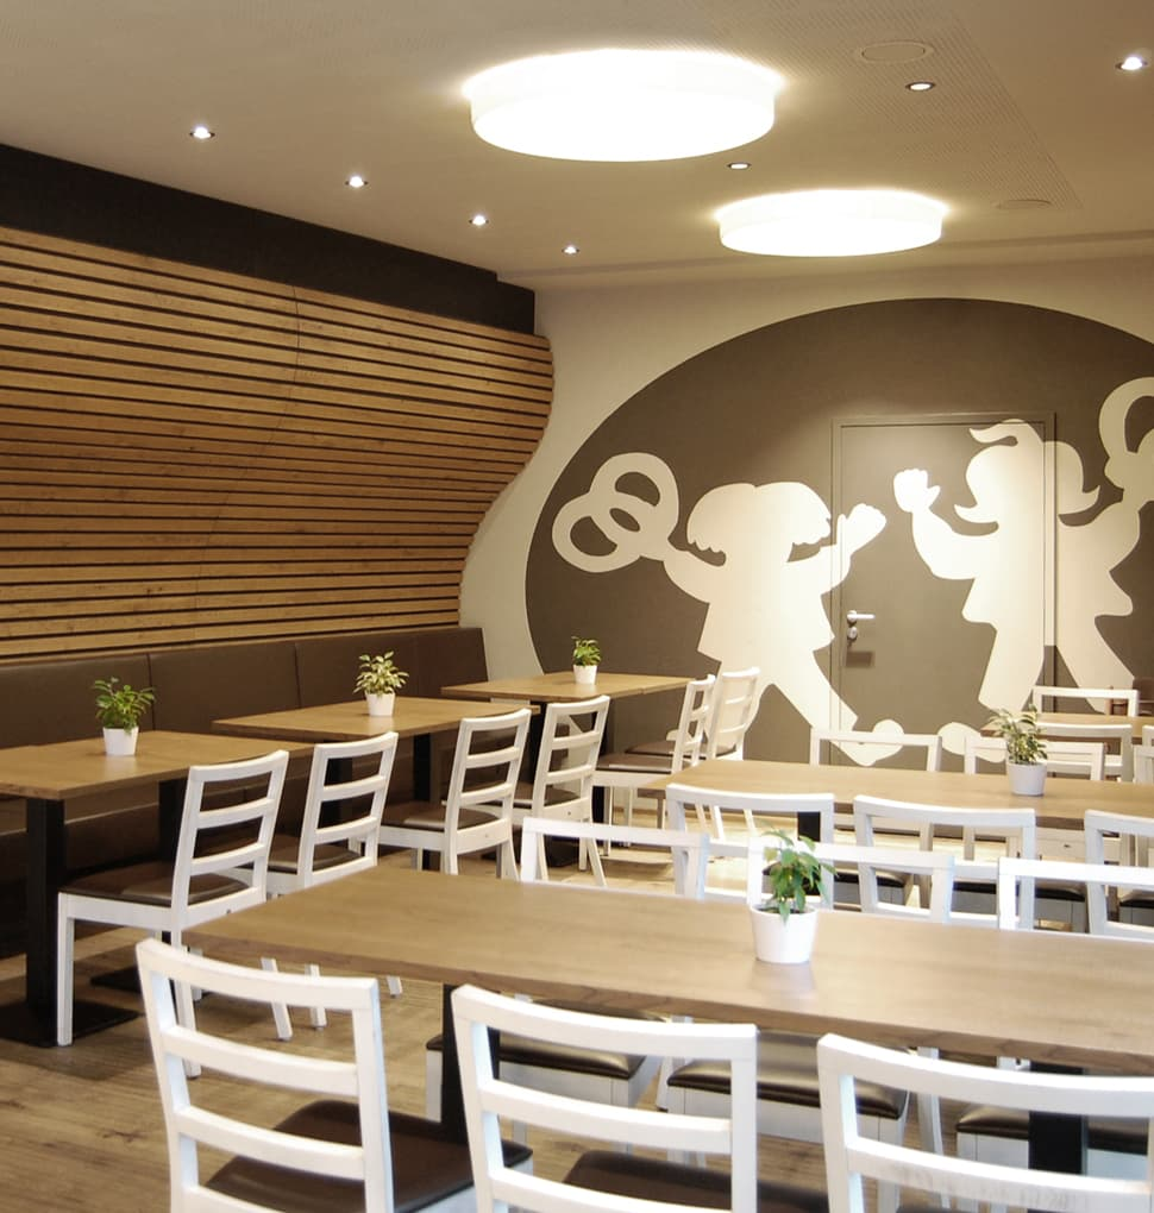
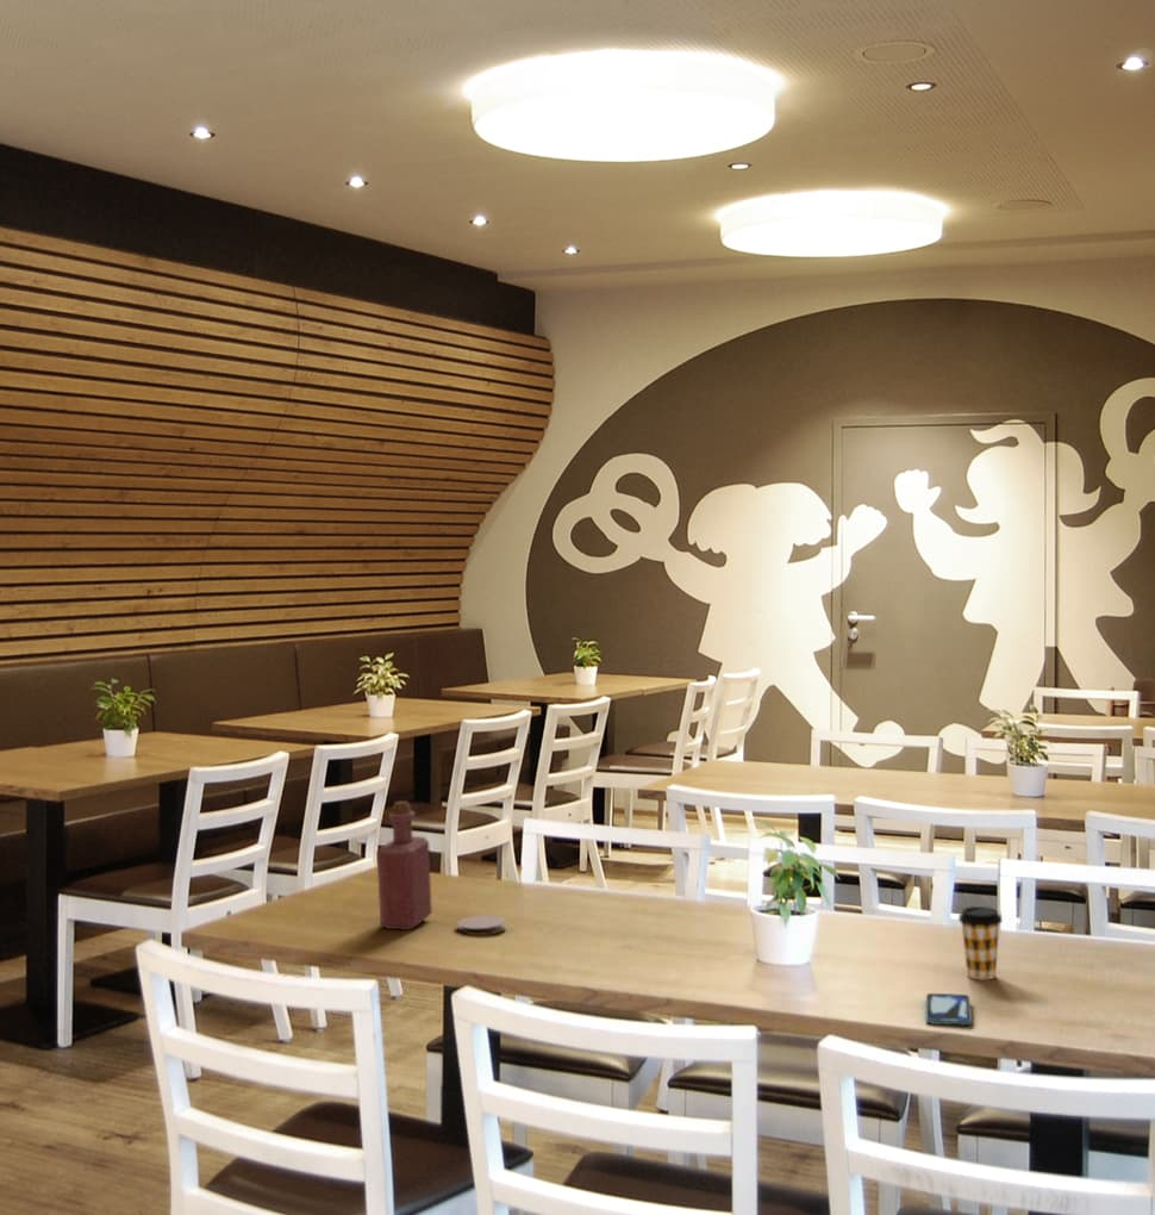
+ bottle (404, 862)
+ coaster (481, 924)
+ coffee cup (980, 942)
+ smartphone (948, 1008)
